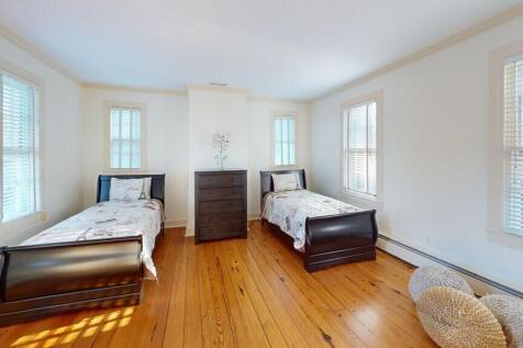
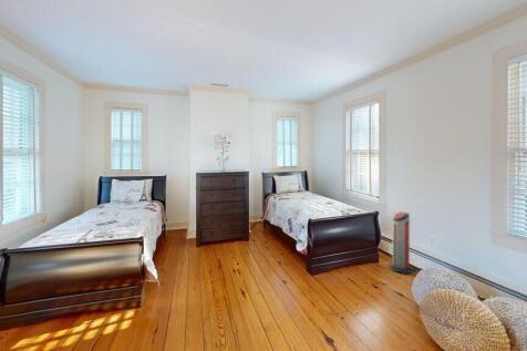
+ air purifier (401, 240)
